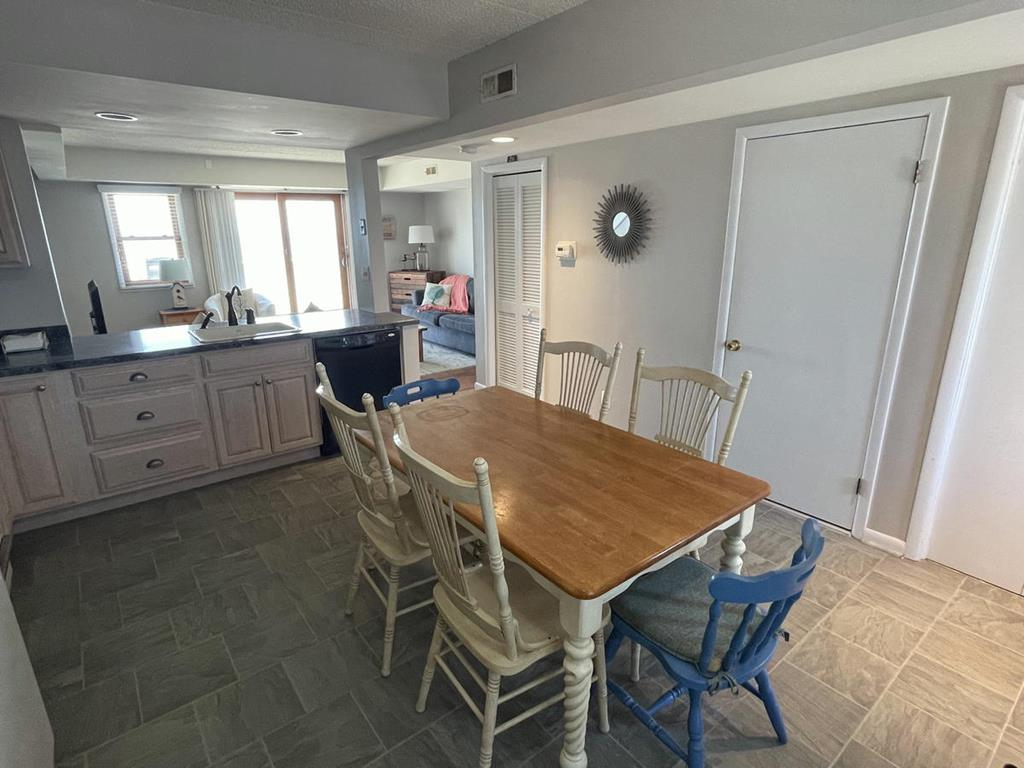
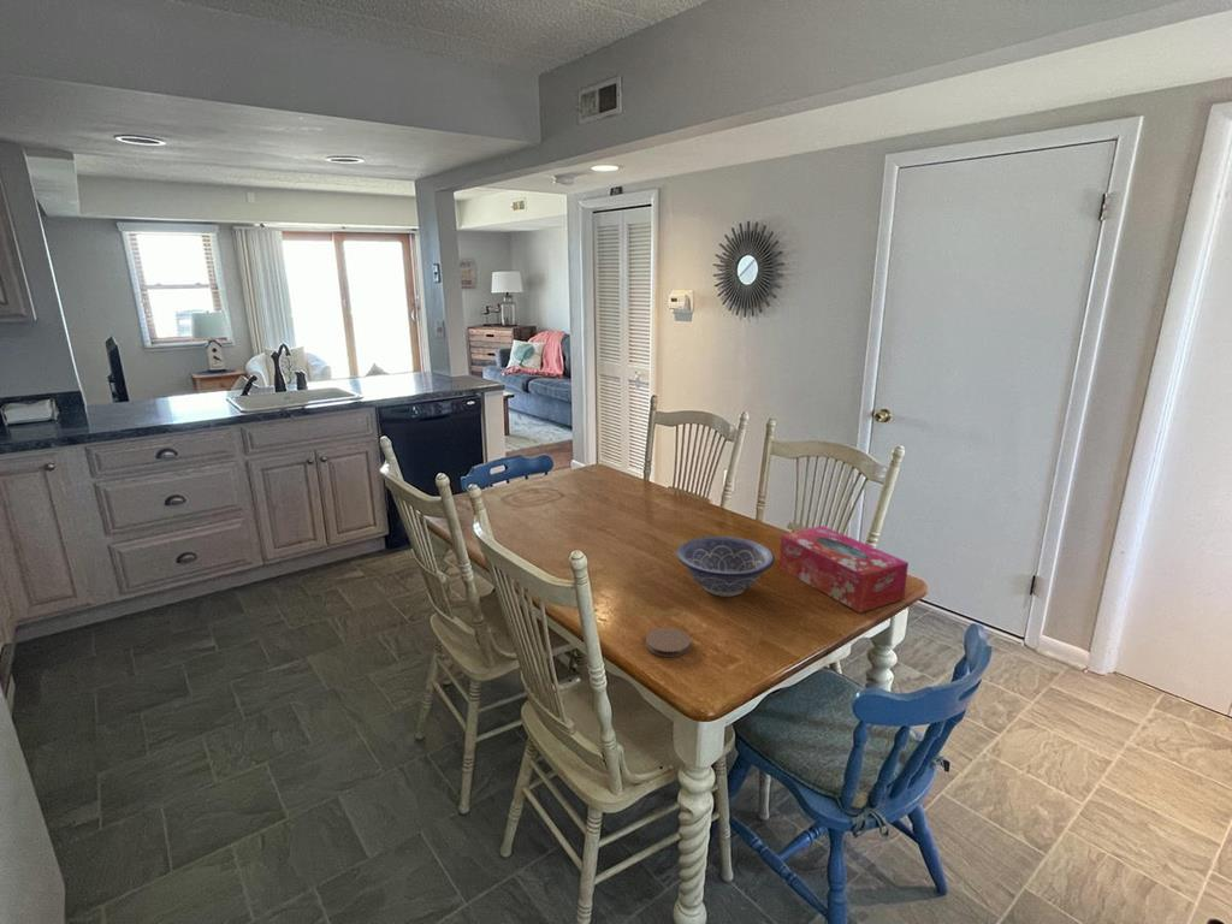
+ decorative bowl (724, 570)
+ tissue box (839, 565)
+ coaster (668, 641)
